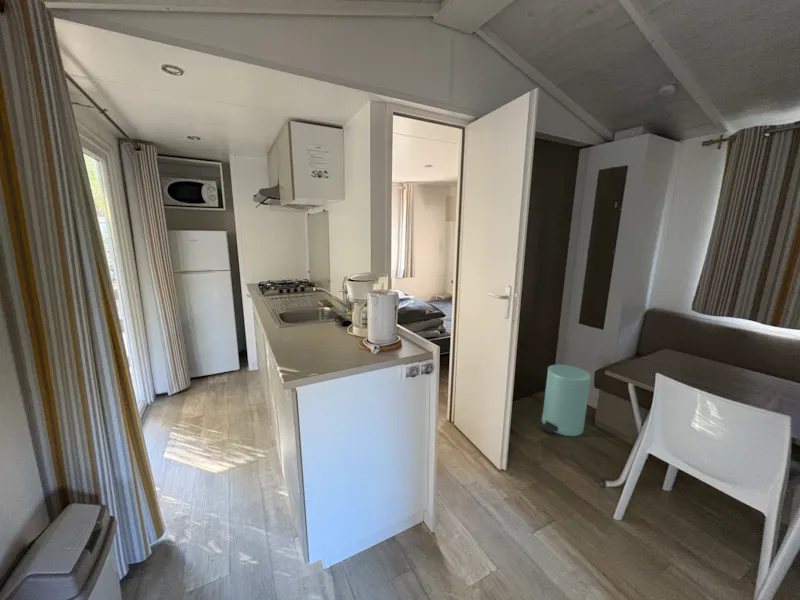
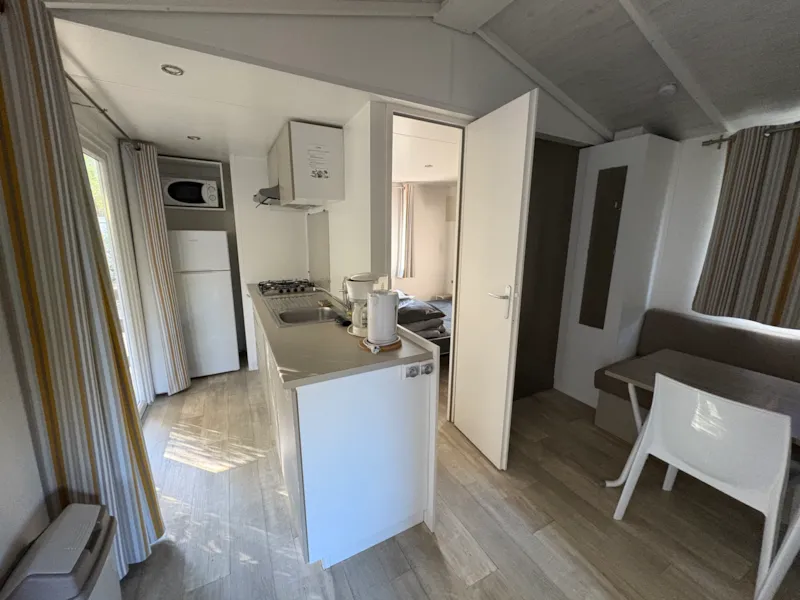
- trash can (563, 399)
